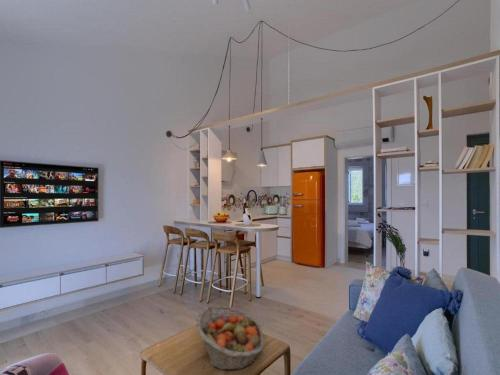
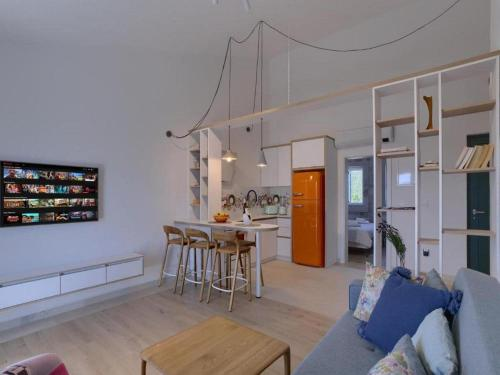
- fruit basket (230, 334)
